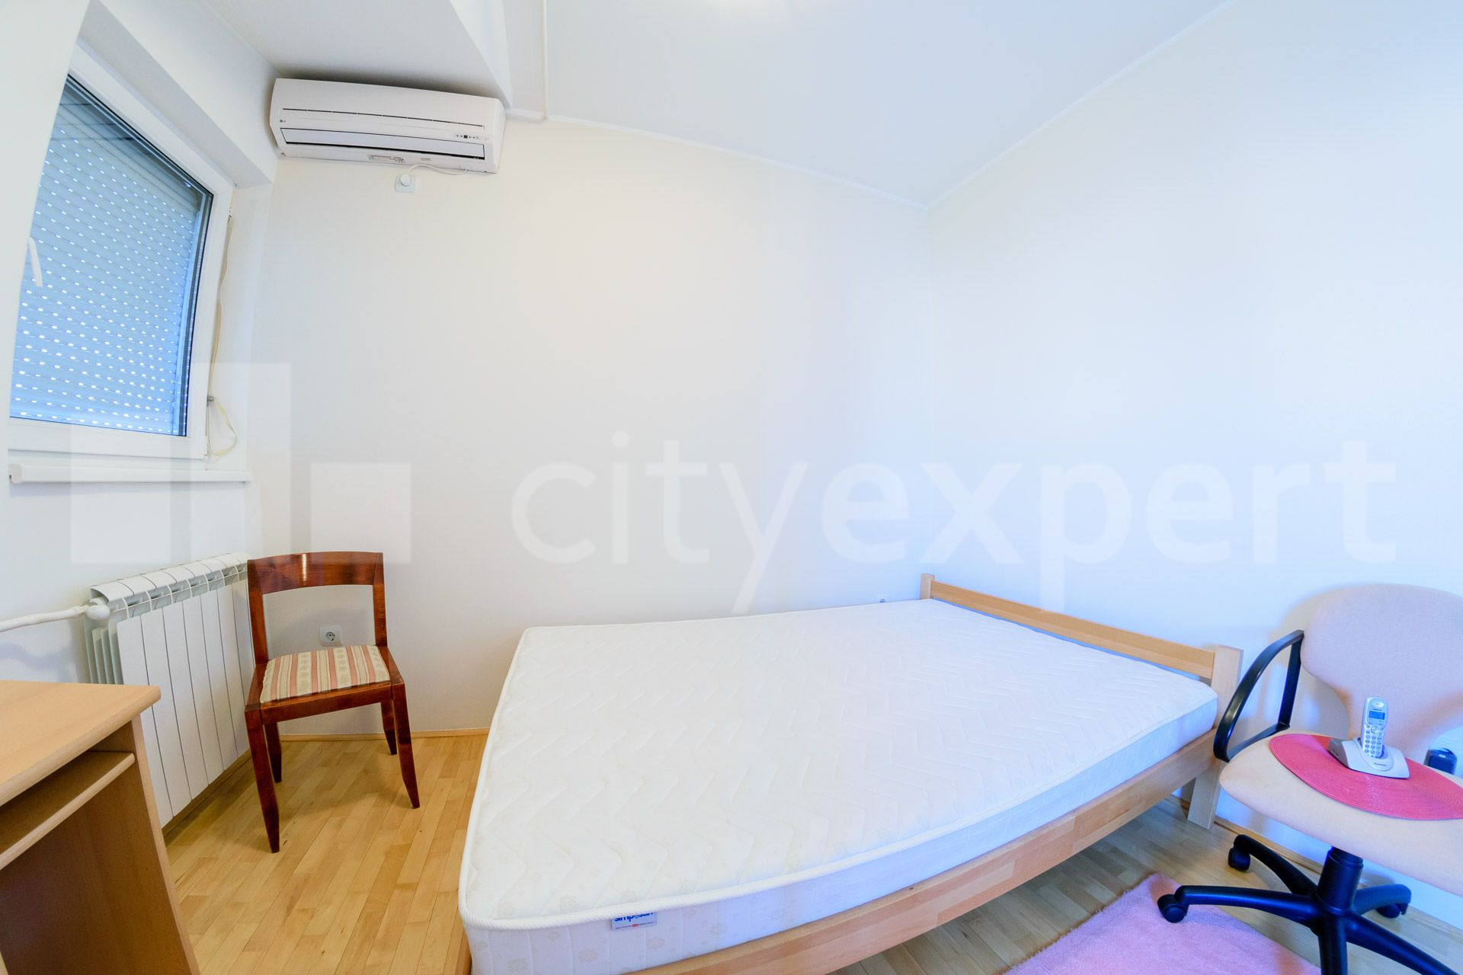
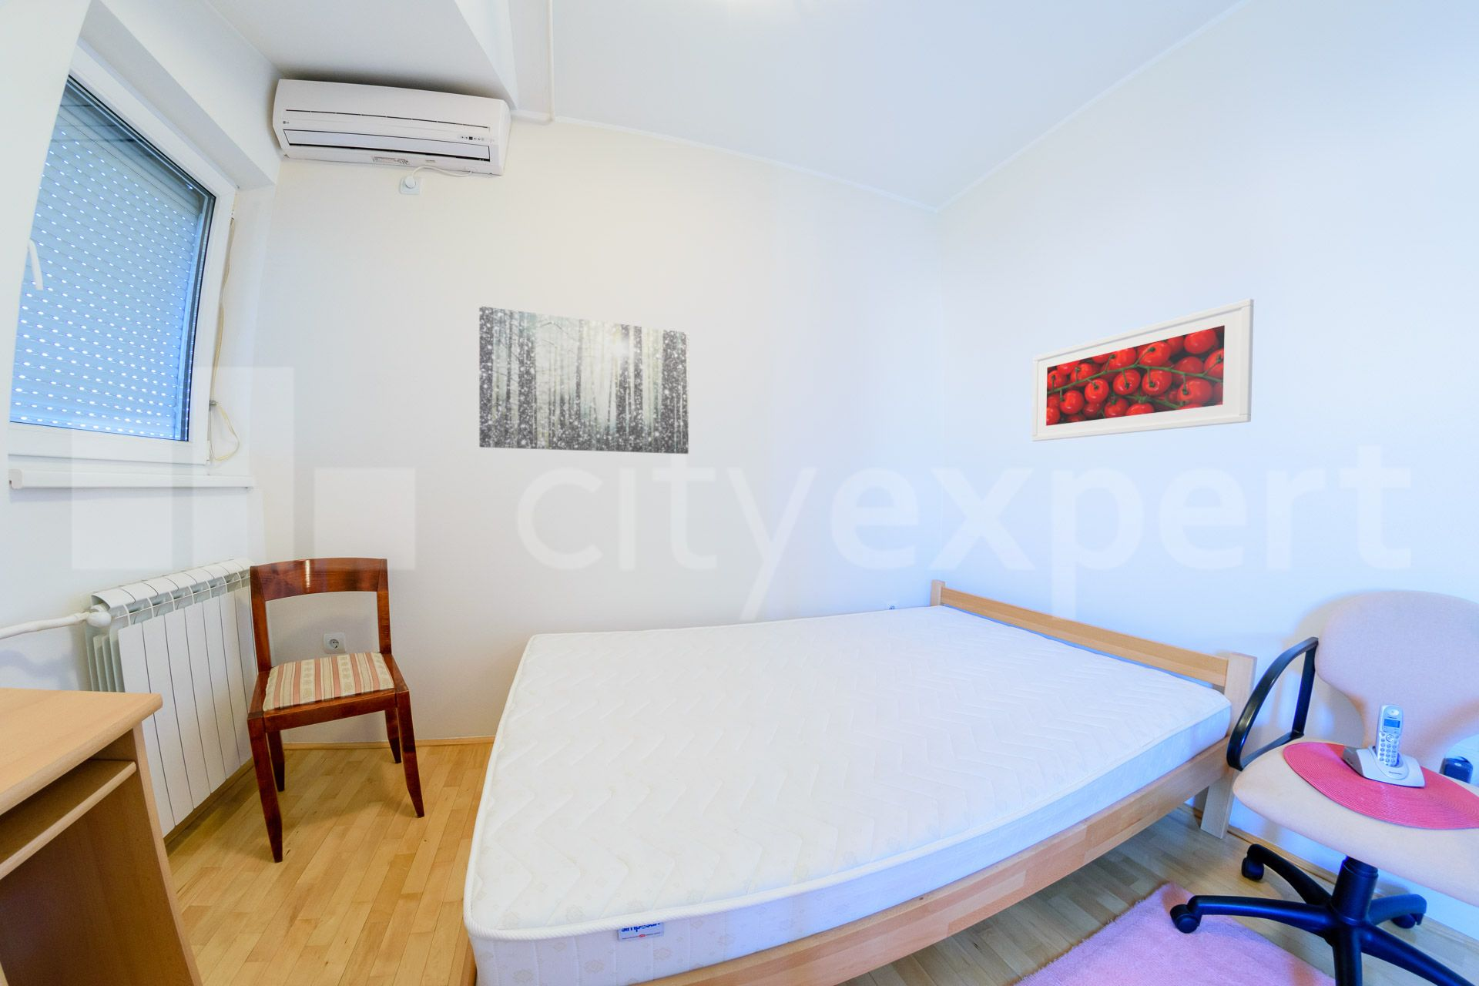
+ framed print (1122, 383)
+ wall art (592, 386)
